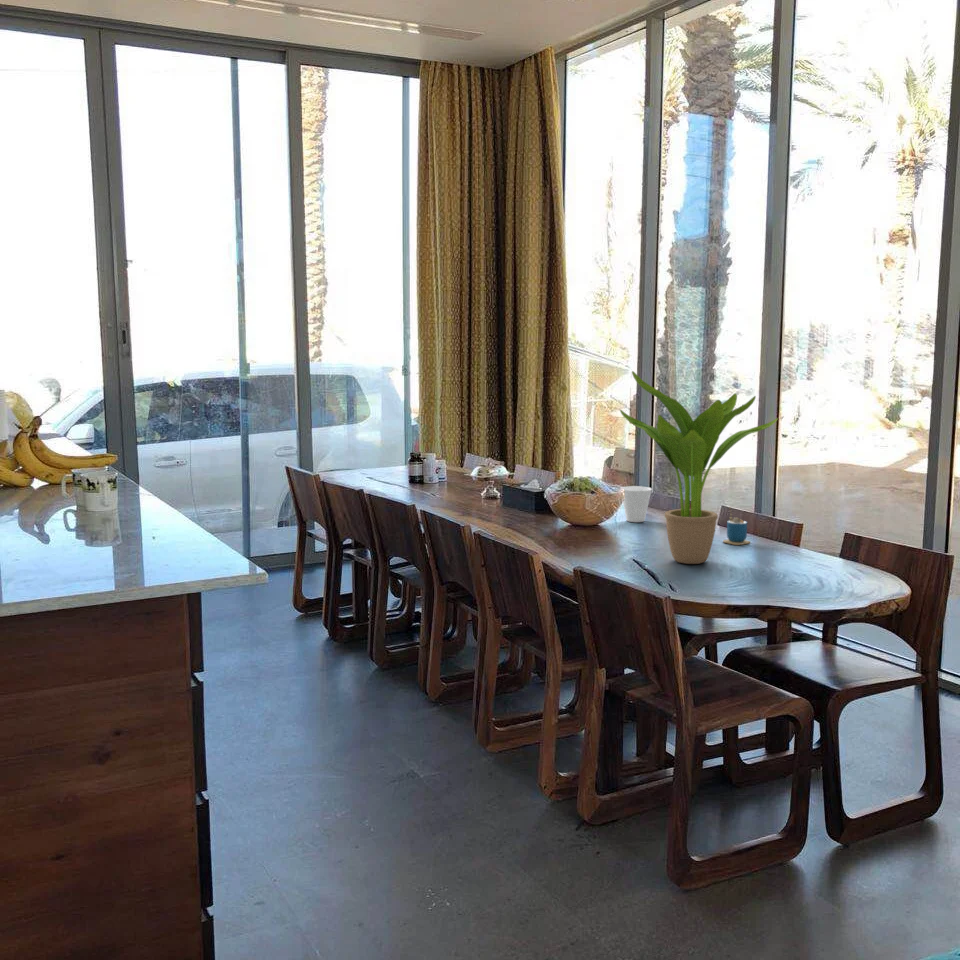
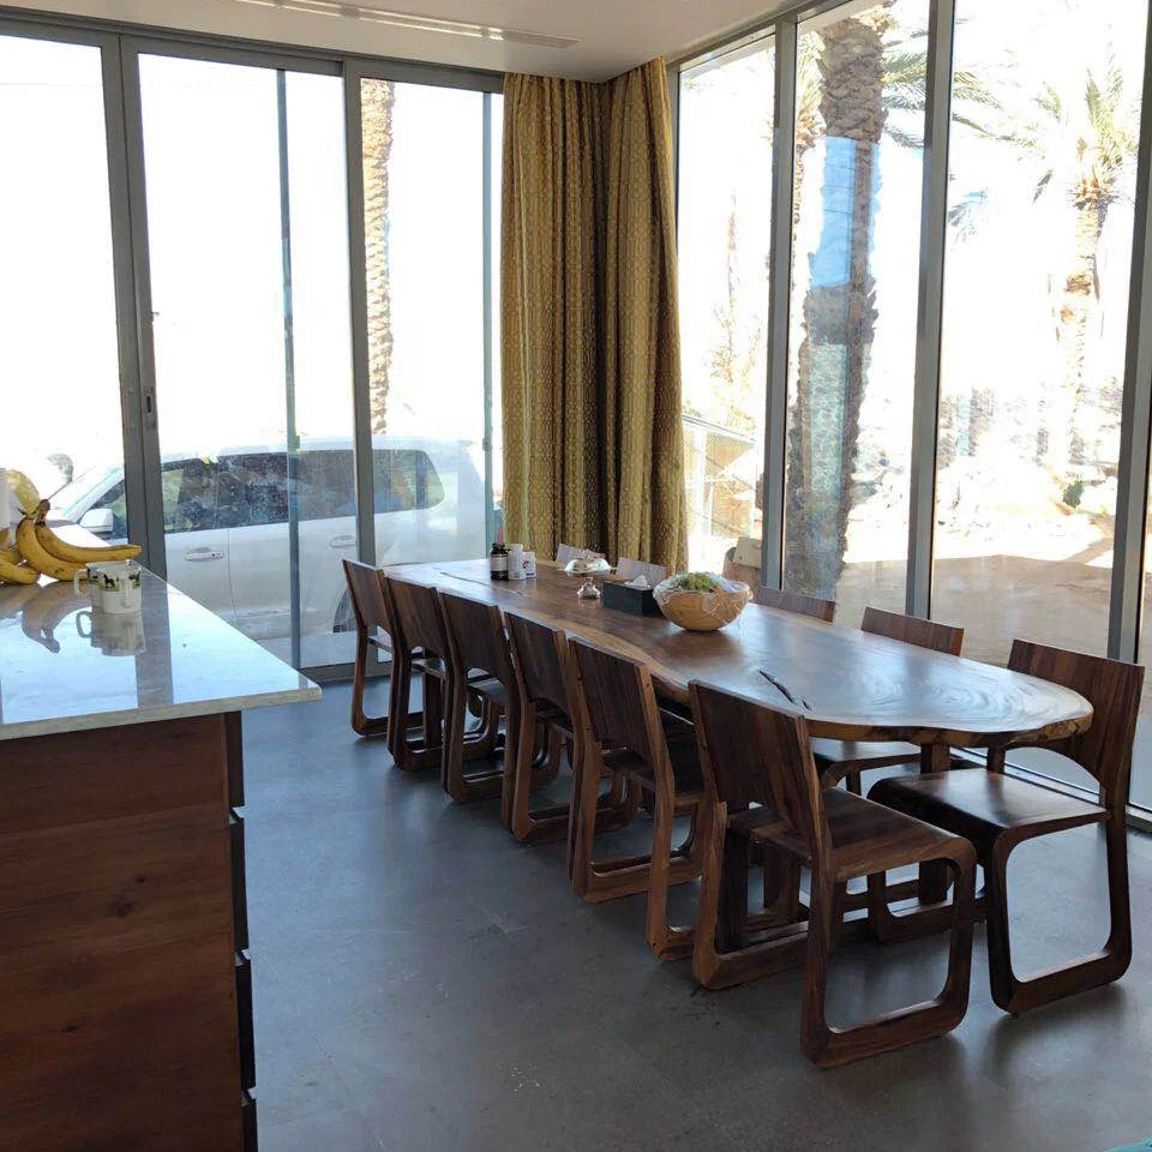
- cup (737, 525)
- cup (635, 504)
- potted plant (698, 468)
